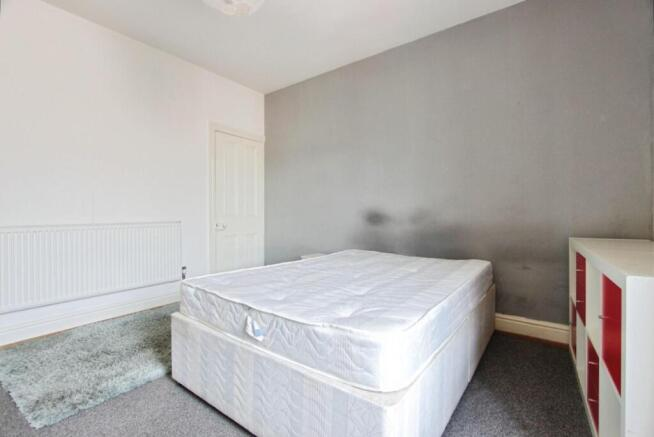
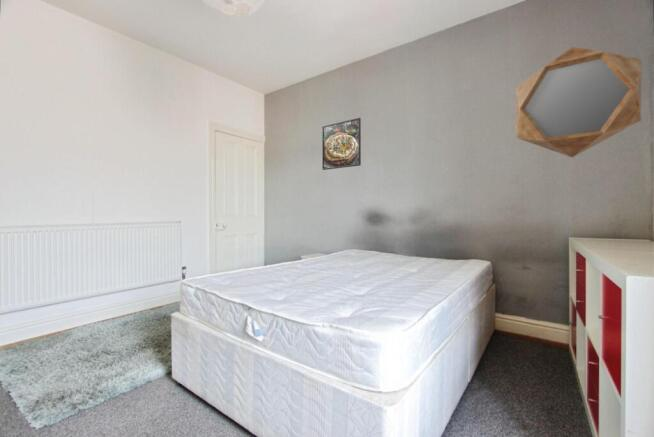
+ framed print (340, 145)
+ home mirror (572, 100)
